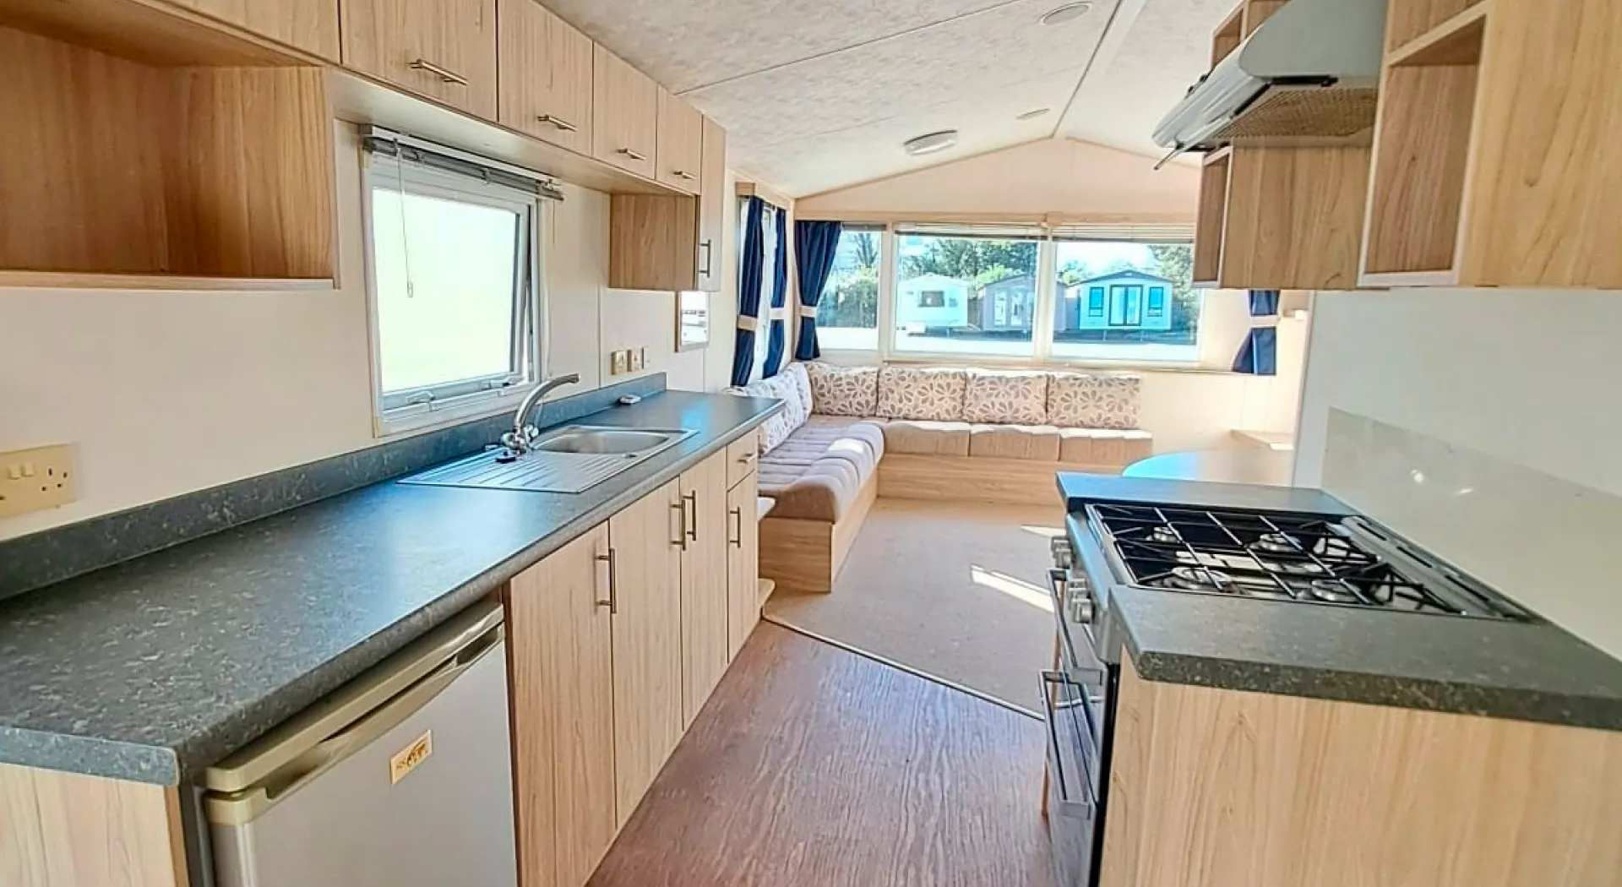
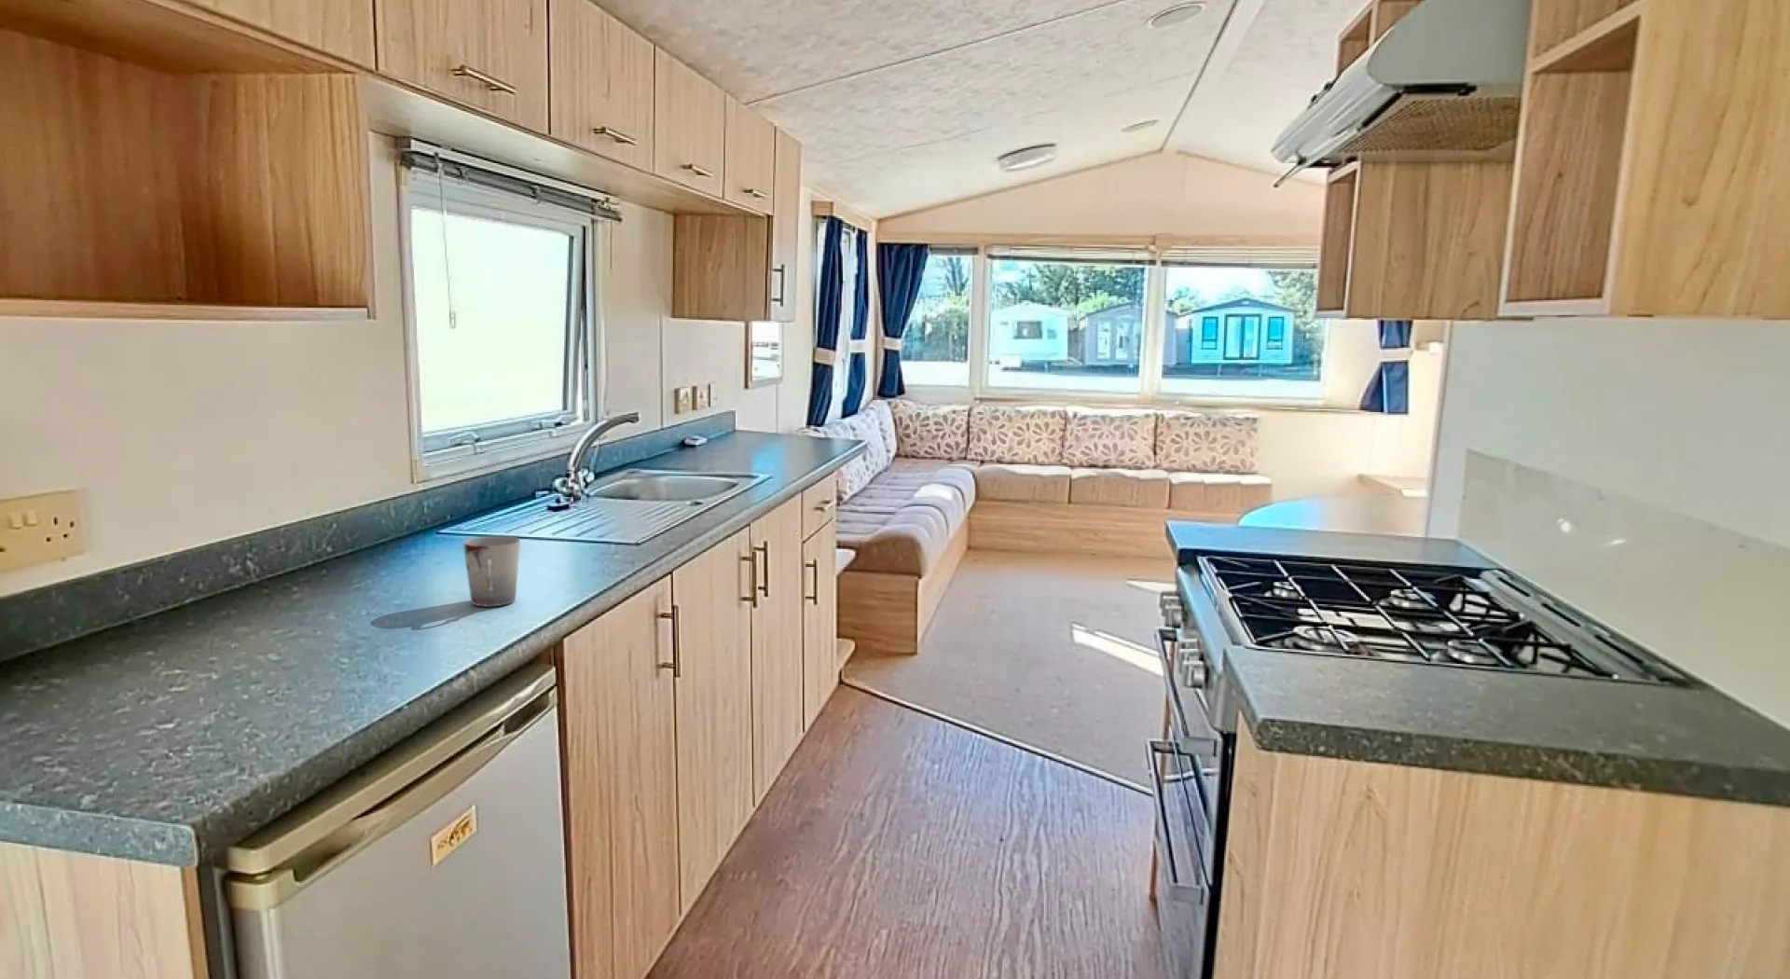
+ cup (492, 574)
